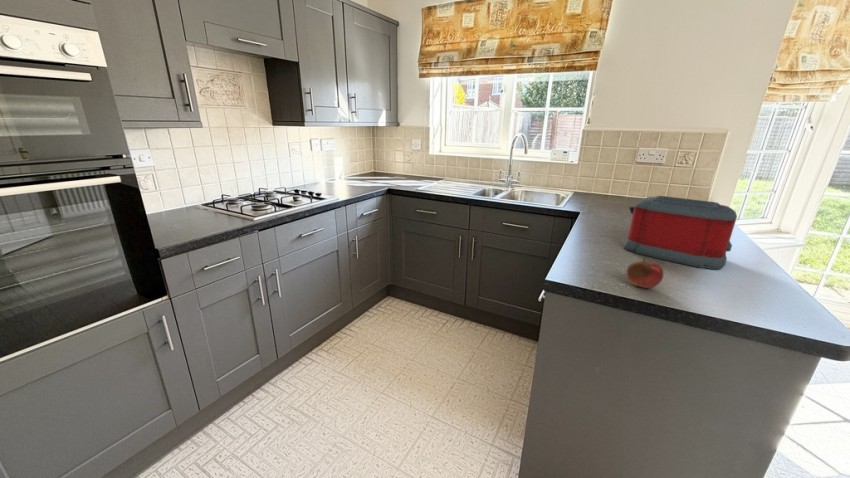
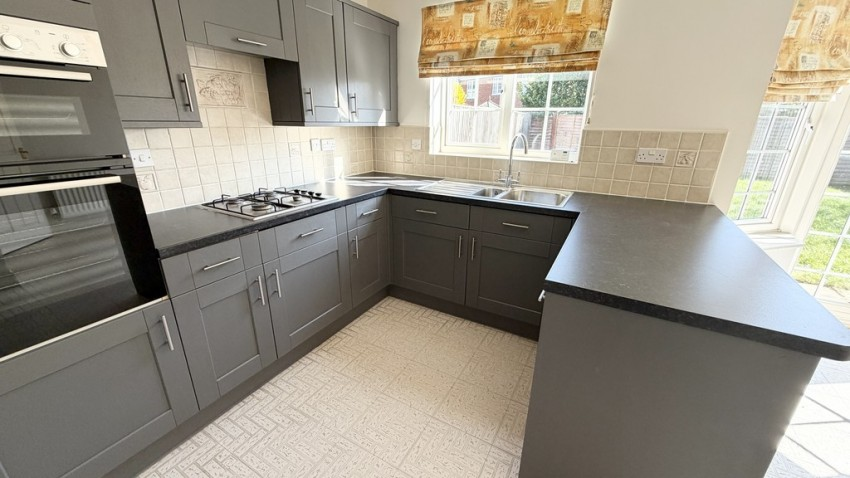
- fruit (644, 273)
- toaster (676, 227)
